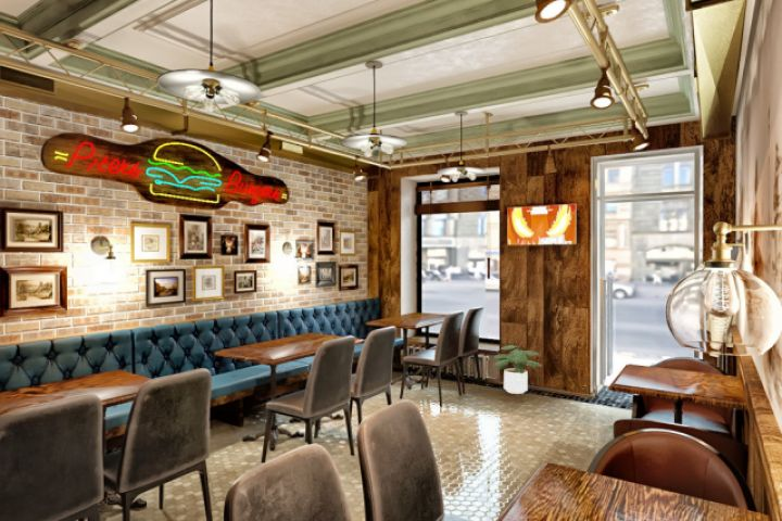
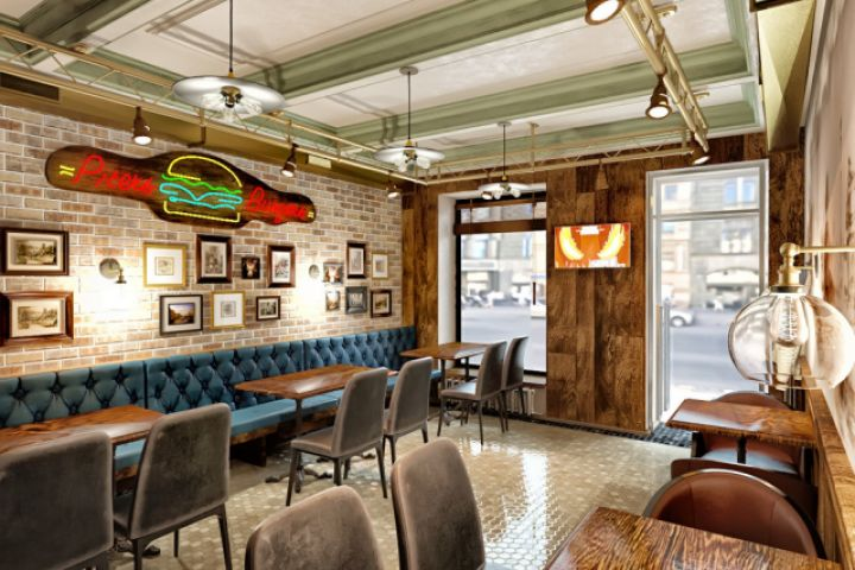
- potted plant (516, 369)
